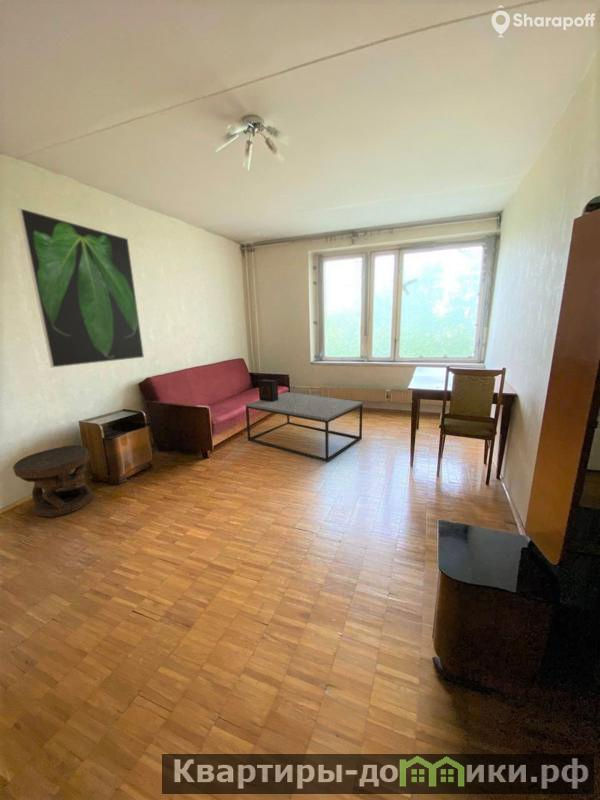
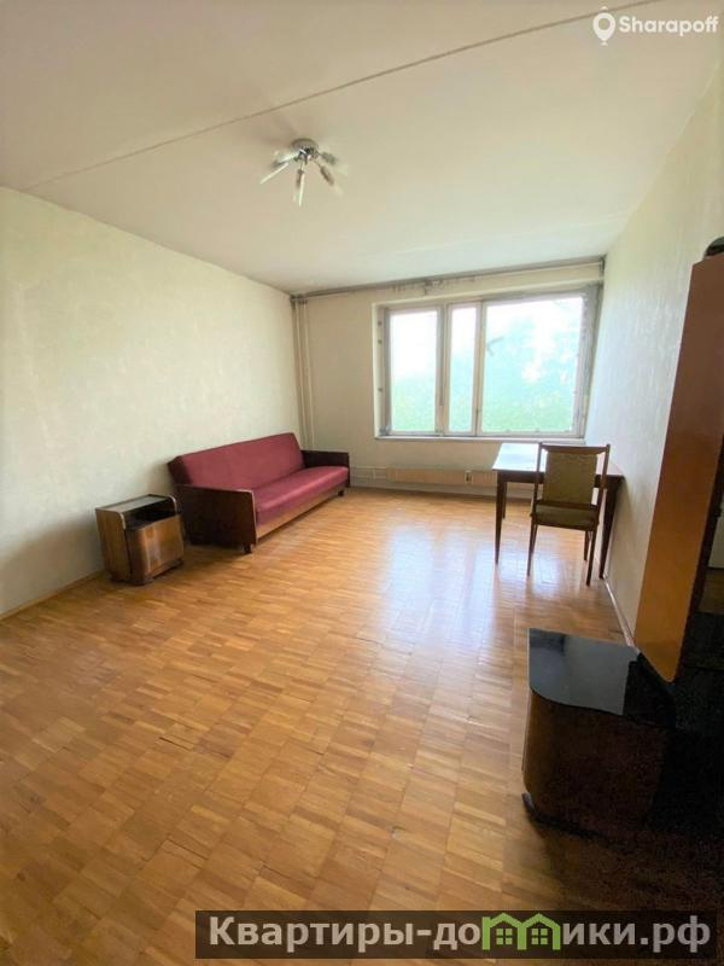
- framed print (92, 297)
- coffee table (304, 418)
- decorative box (268, 390)
- side table (59, 479)
